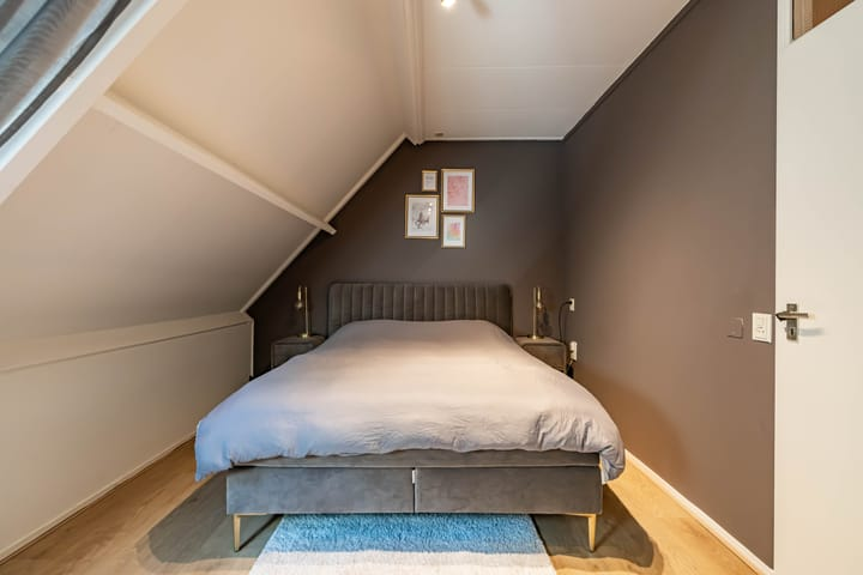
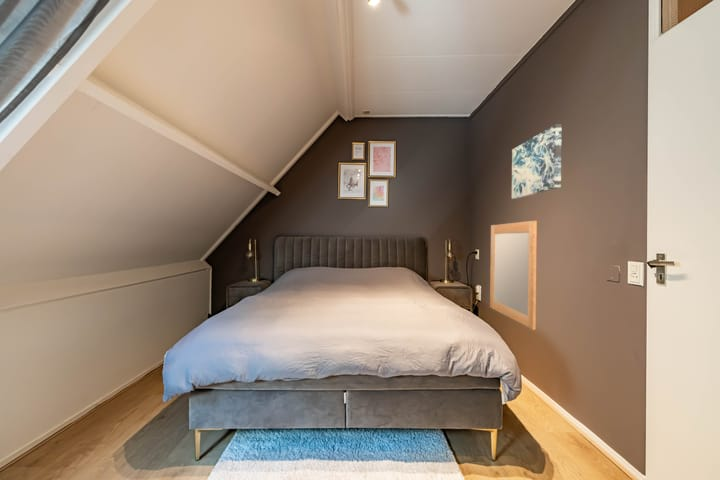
+ wall art (533, 166)
+ home mirror (510, 270)
